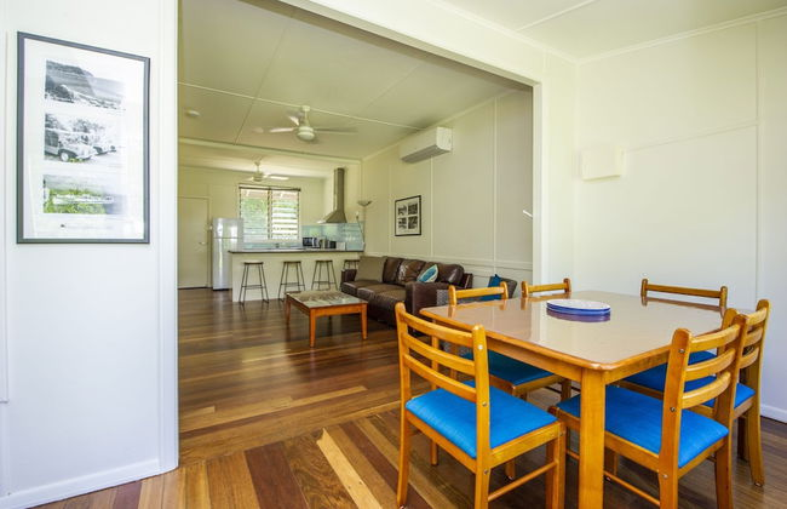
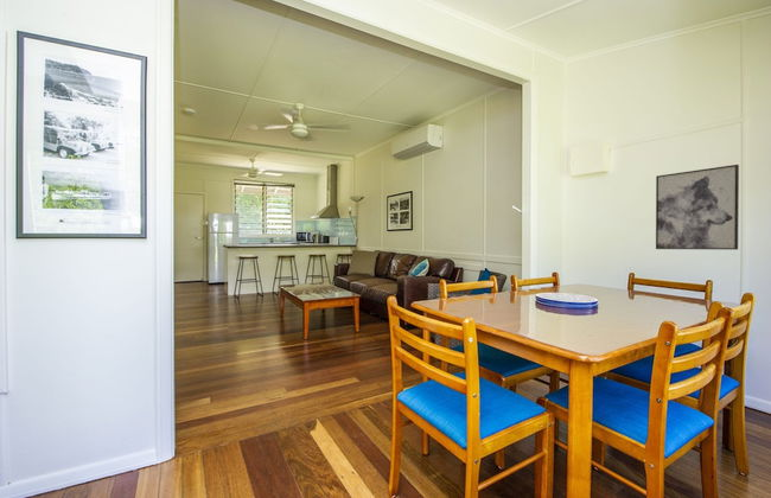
+ wall art (694, 210)
